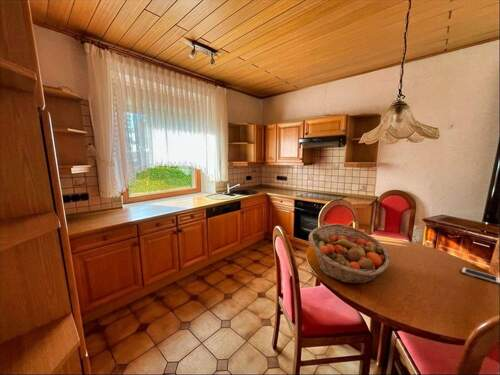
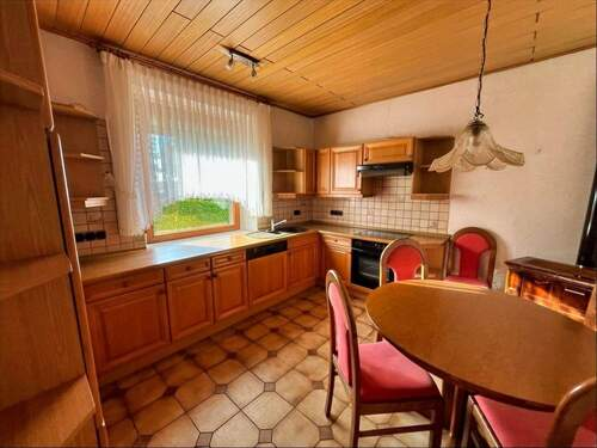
- cell phone (480, 275)
- fruit basket (347, 251)
